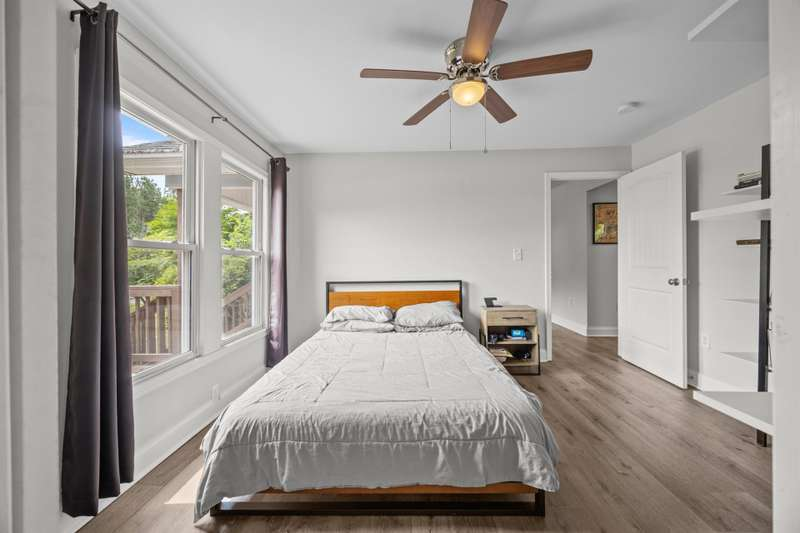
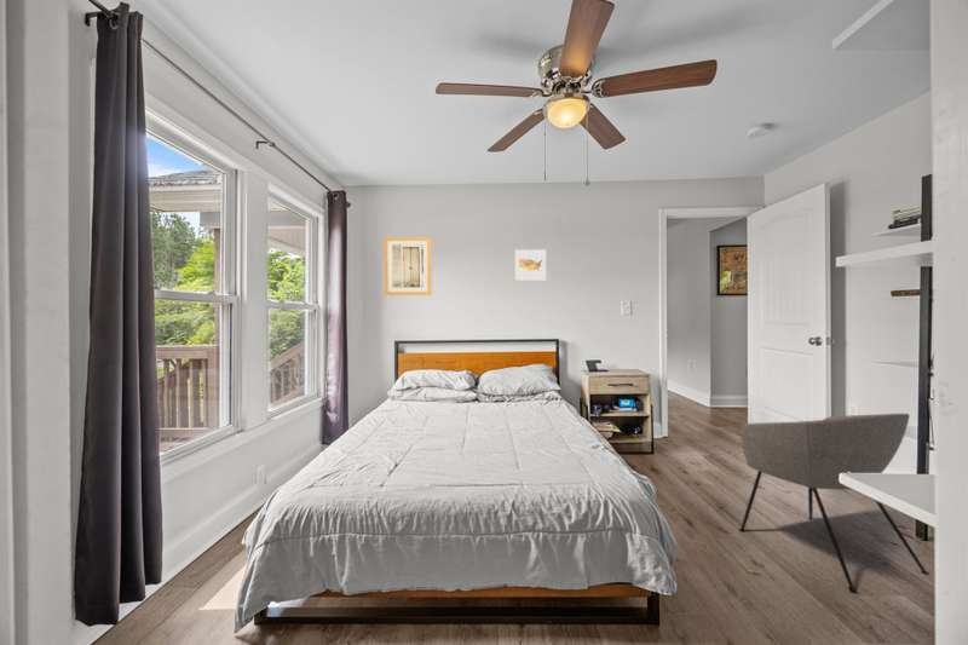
+ wall art (530, 265)
+ wall art (408, 266)
+ armchair (824, 476)
